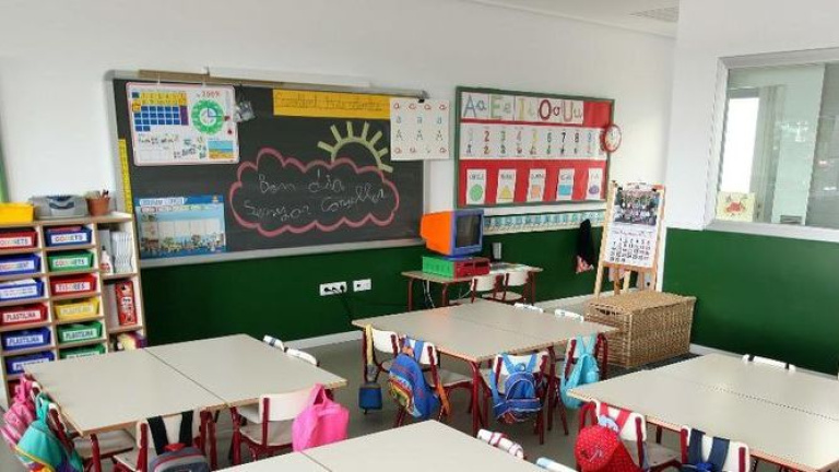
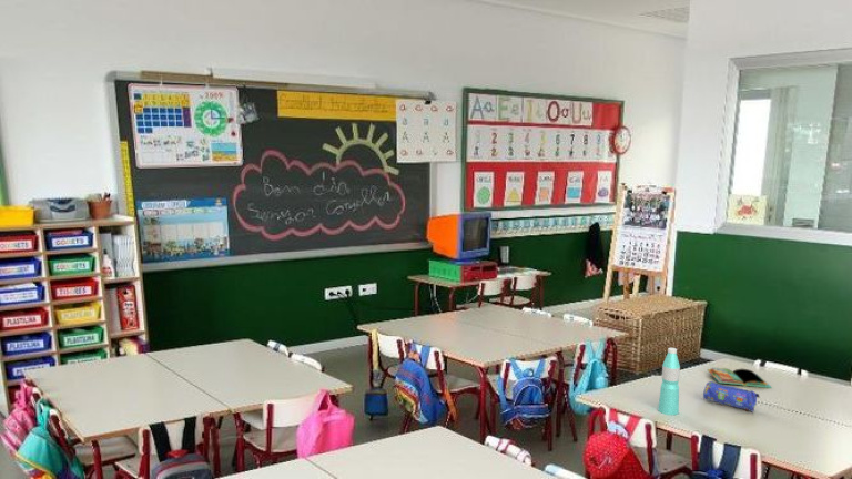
+ water bottle (670, 380)
+ book (738, 377)
+ pencil case (730, 395)
